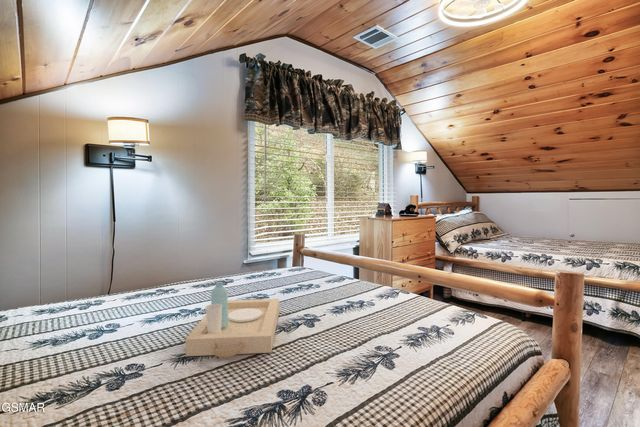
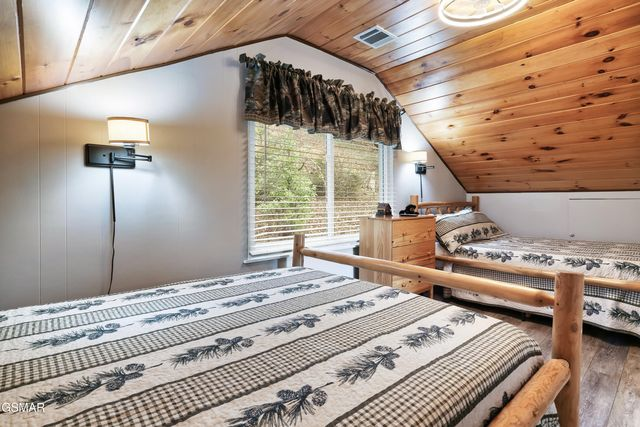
- serving tray (239, 304)
